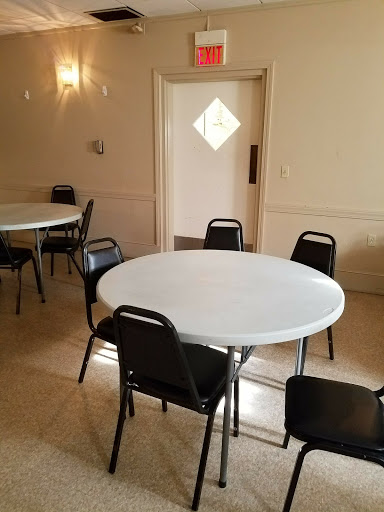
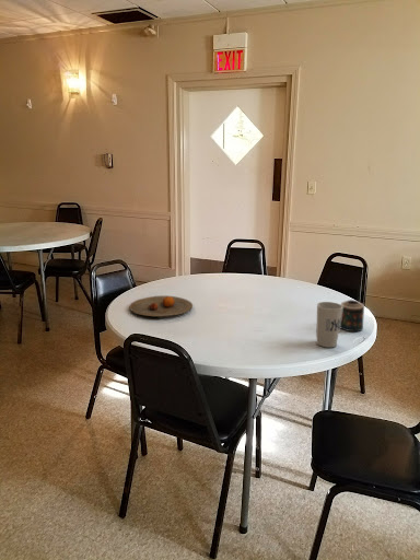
+ plate (161, 302)
+ cup (328, 324)
+ candle (349, 313)
